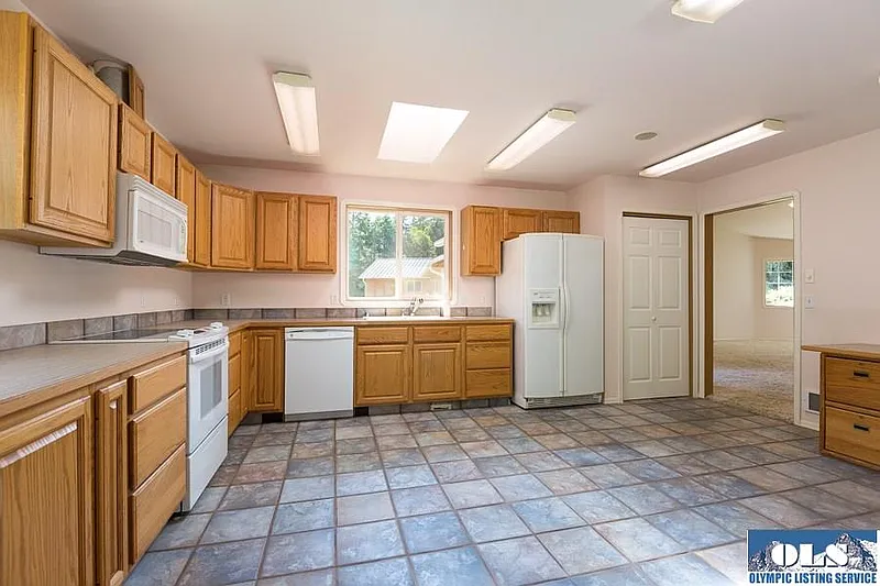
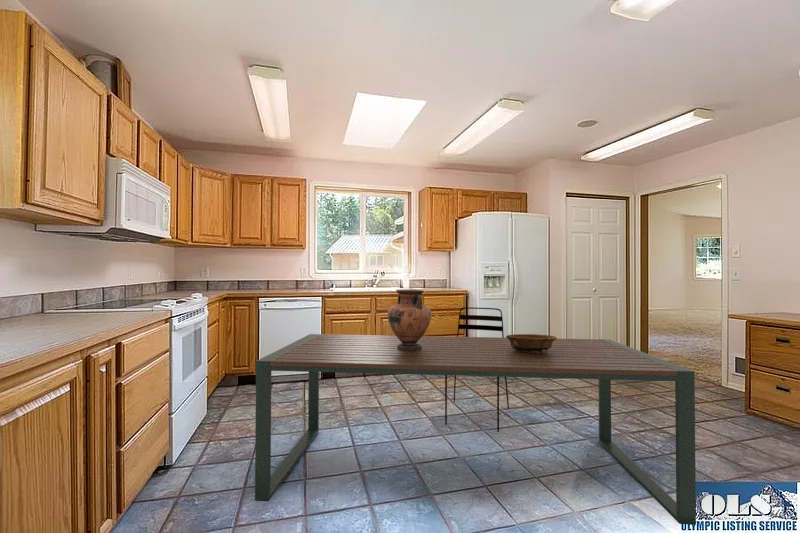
+ dining table (458, 375)
+ vase (409, 318)
+ dining chair (455, 376)
+ decorative bowl (530, 342)
